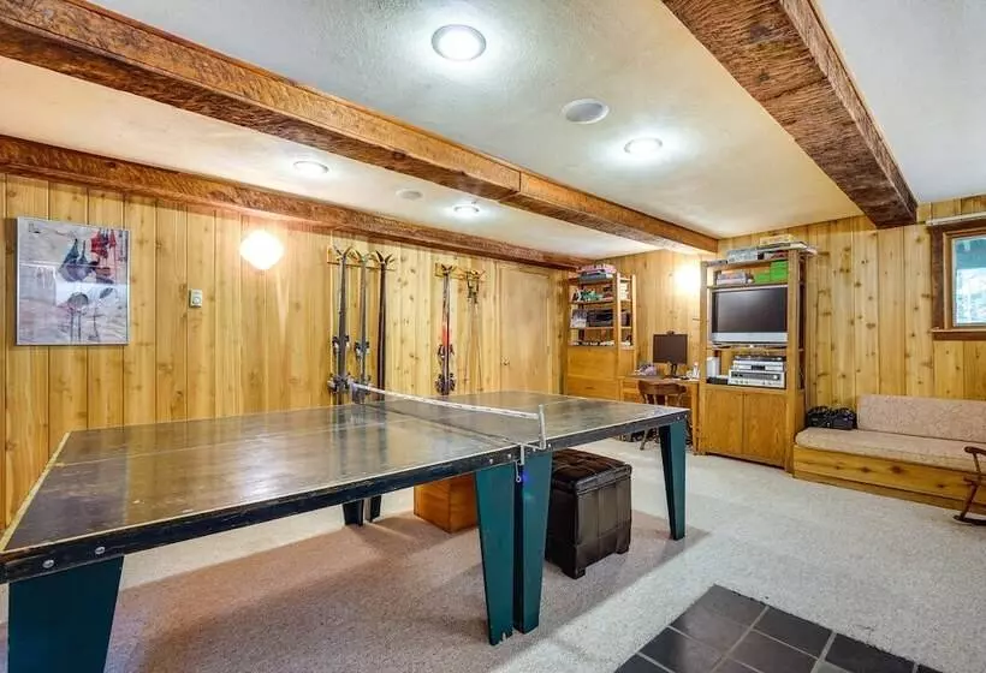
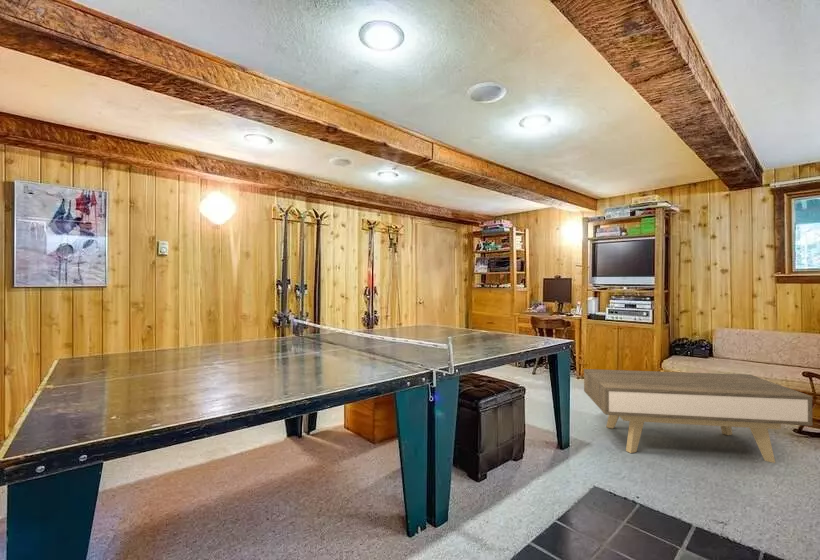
+ coffee table (681, 411)
